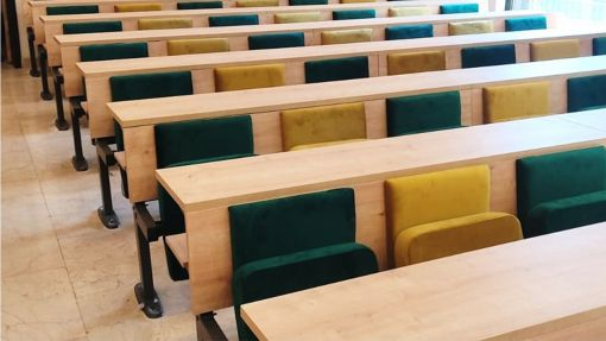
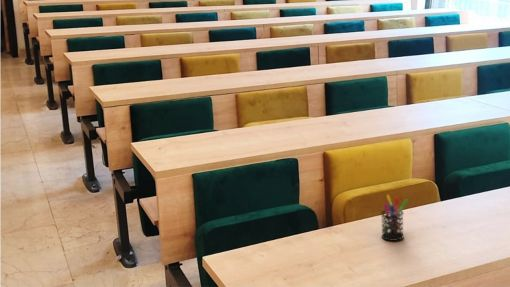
+ pen holder (395, 215)
